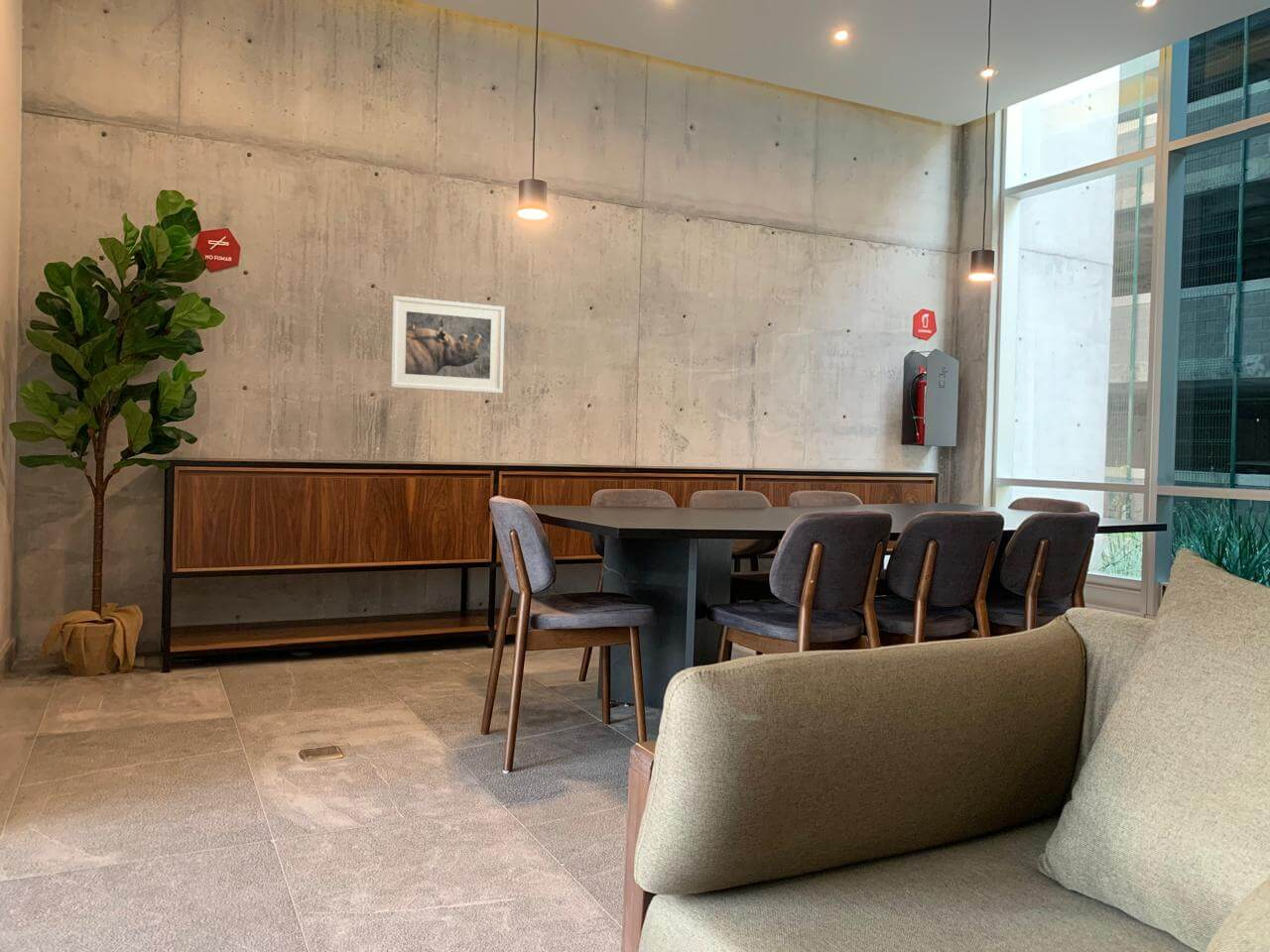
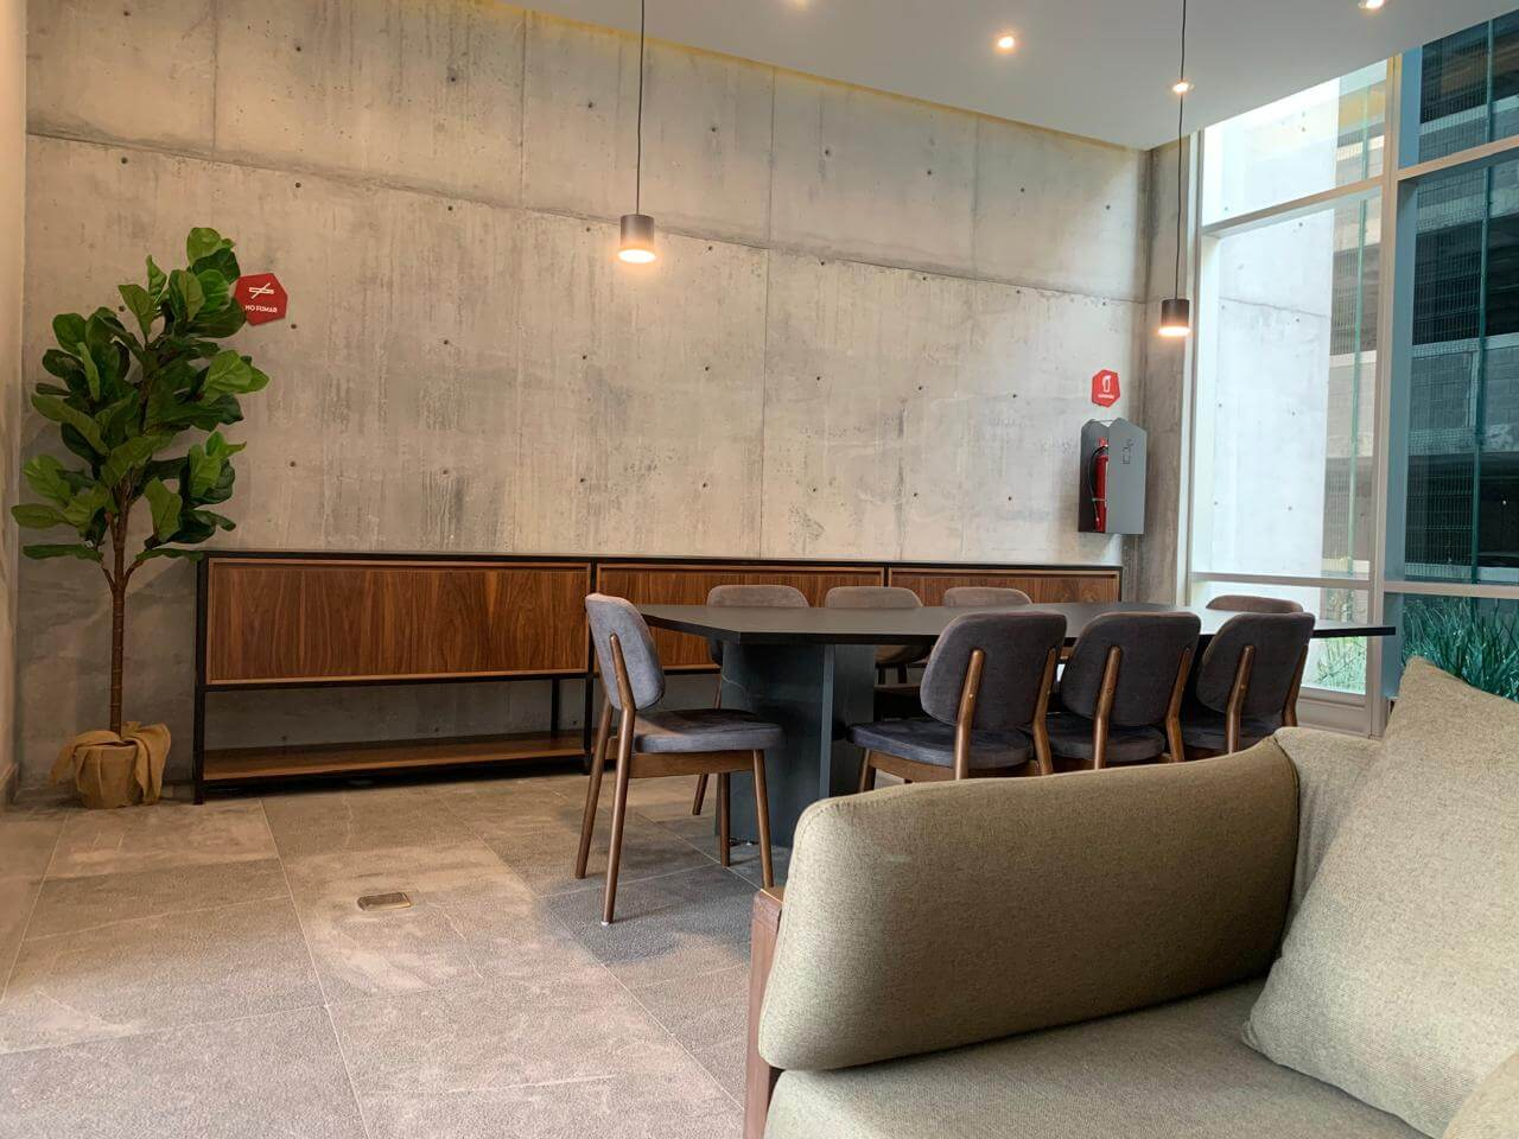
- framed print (448, 345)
